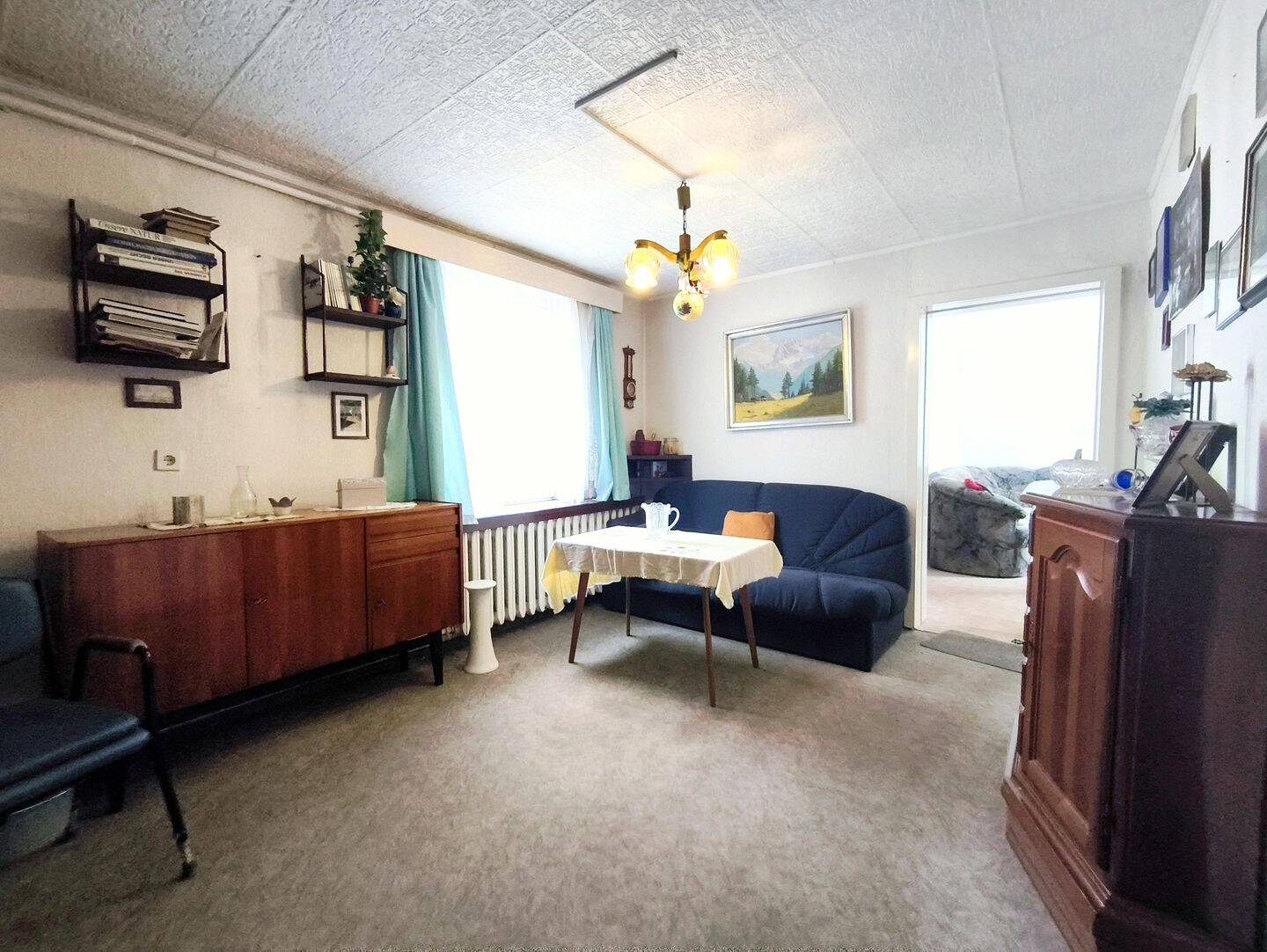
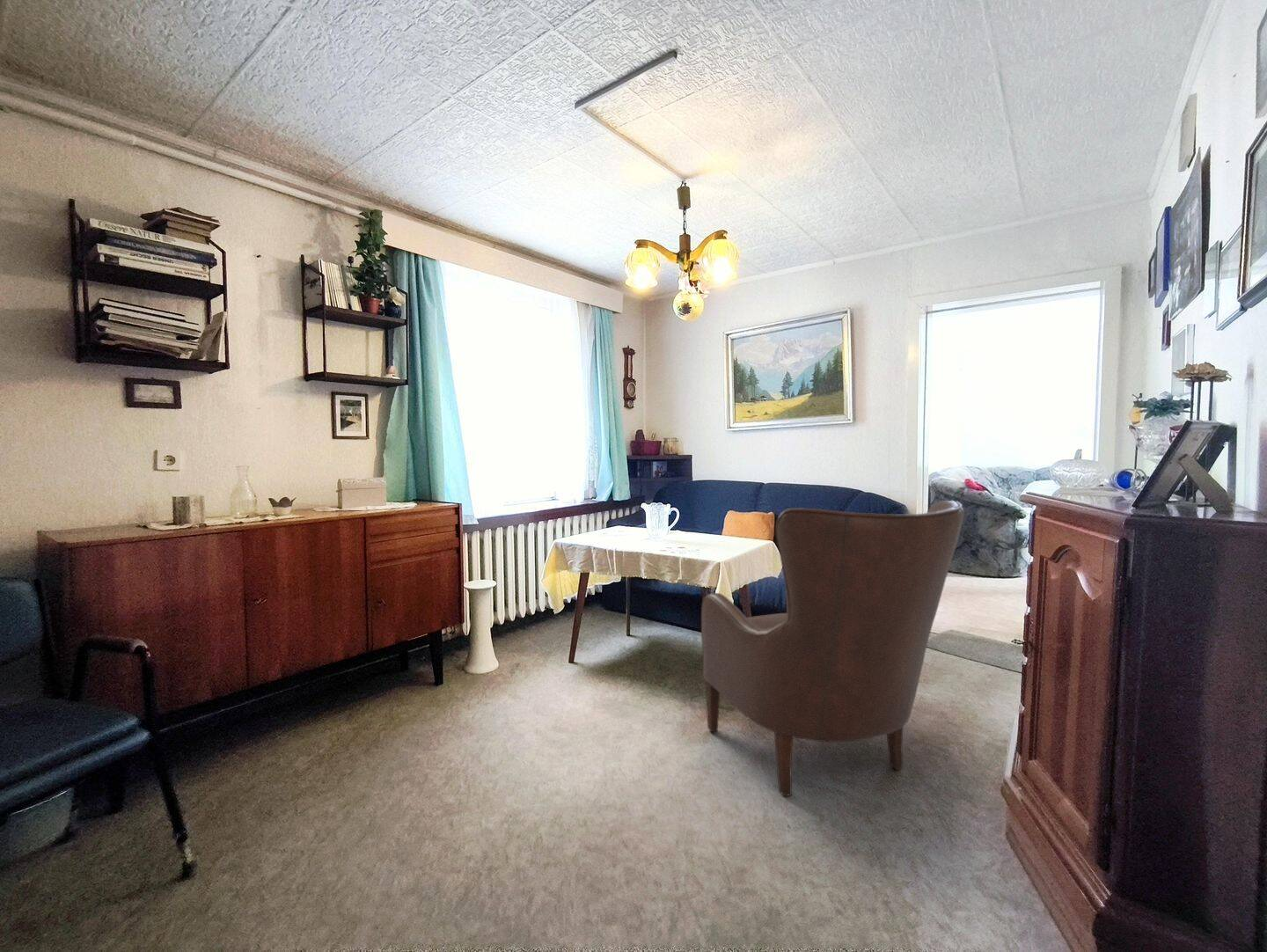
+ chair (825, 633)
